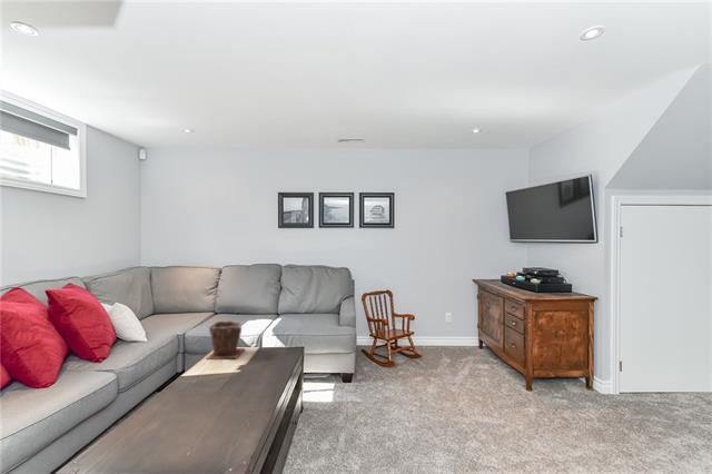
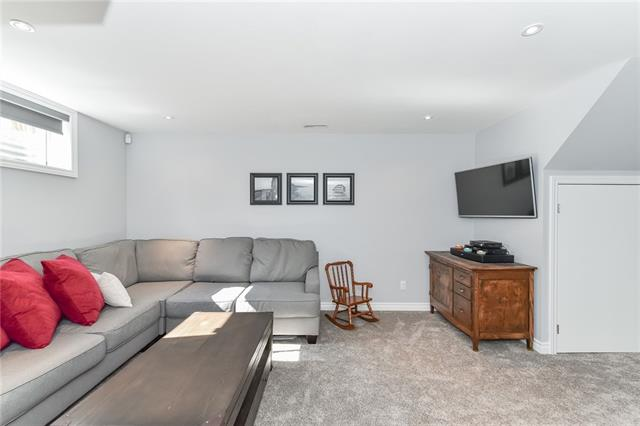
- plant pot (226, 338)
